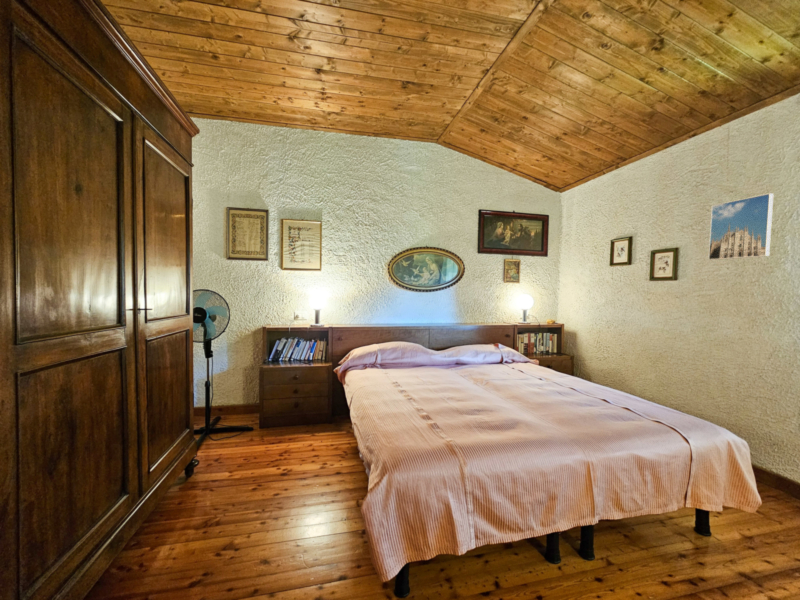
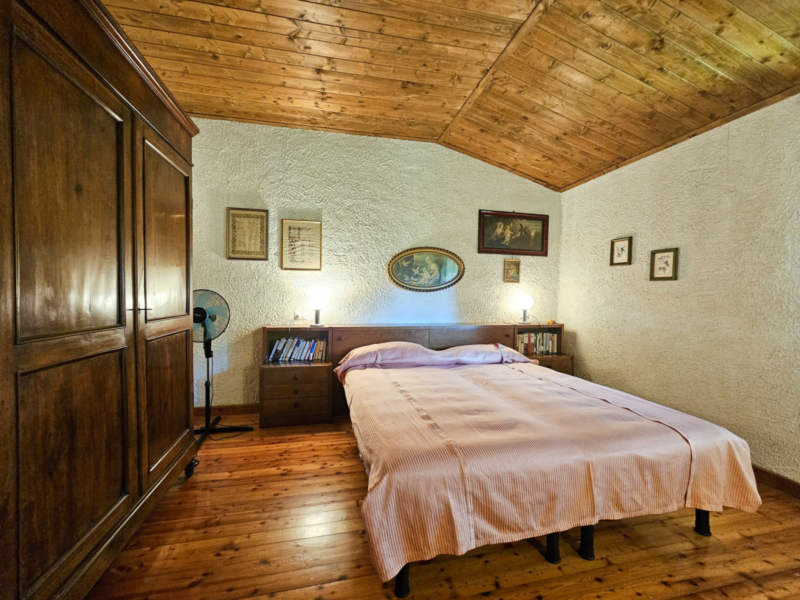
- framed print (738, 229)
